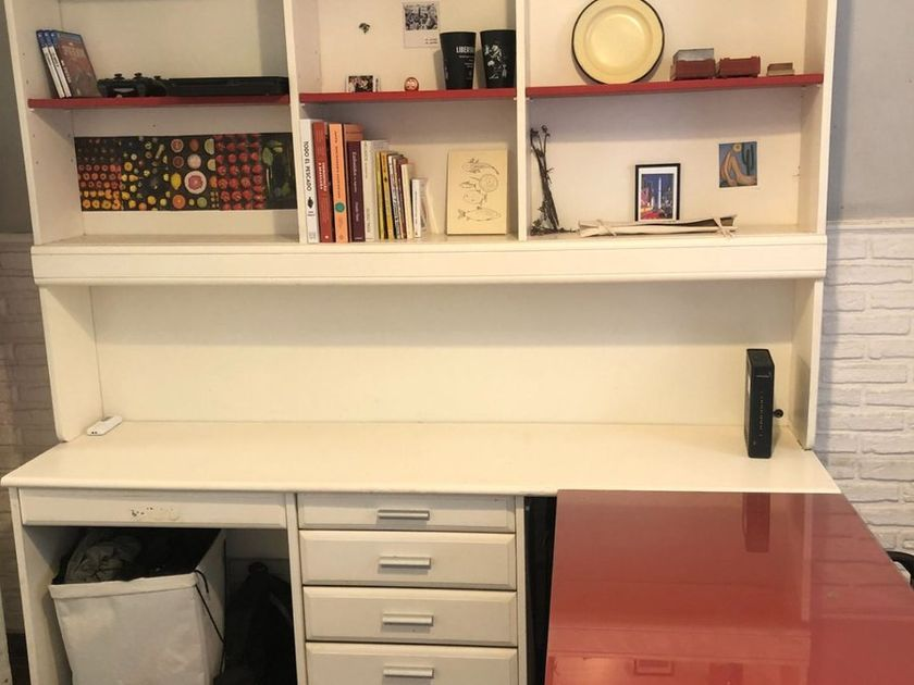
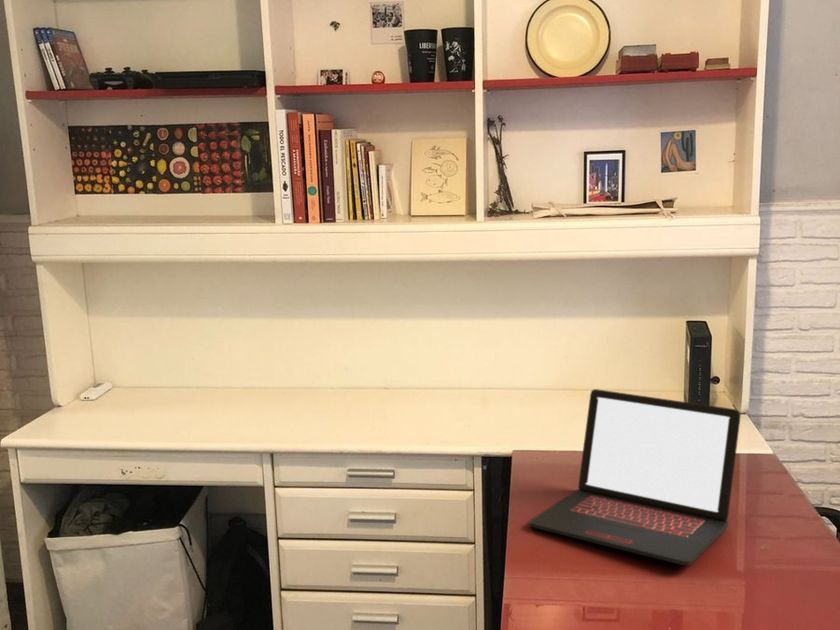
+ laptop (634, 469)
